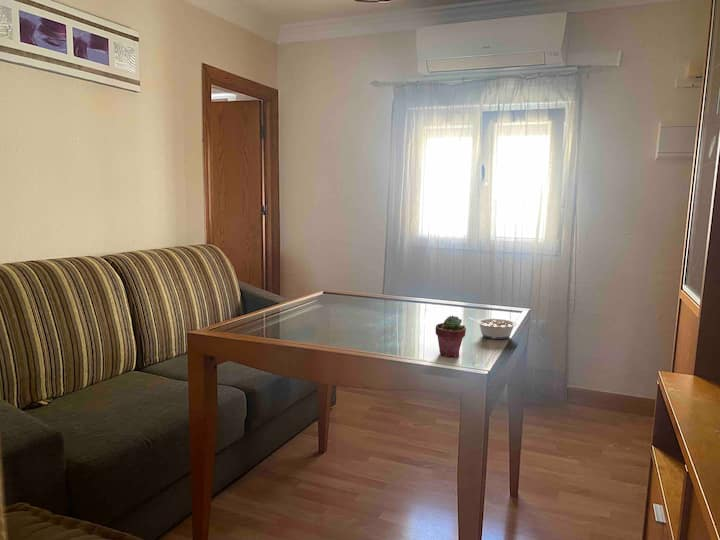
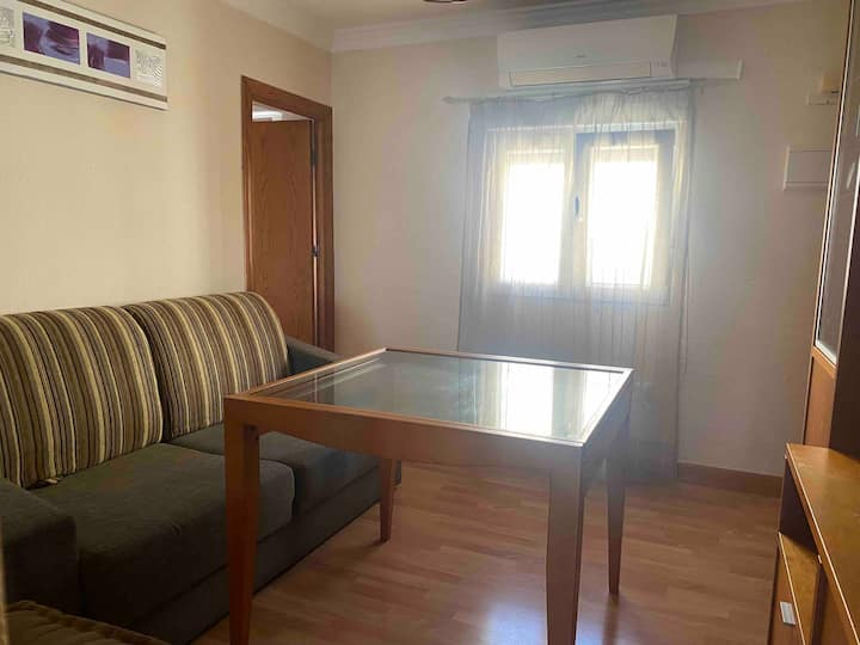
- potted succulent (450, 334)
- legume (495, 327)
